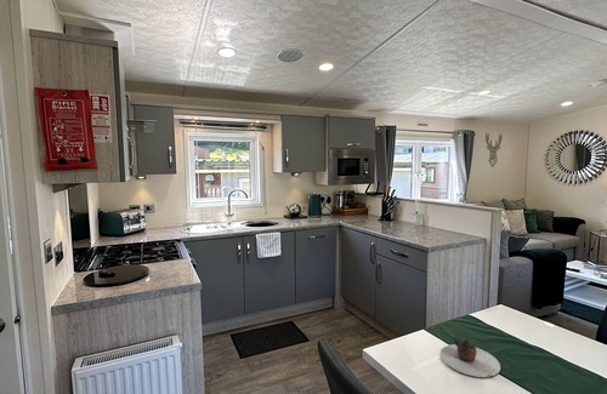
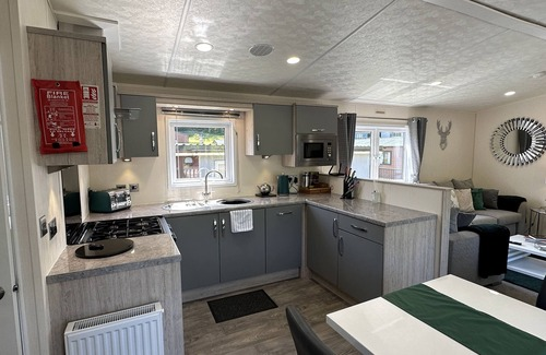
- teapot (469, 347)
